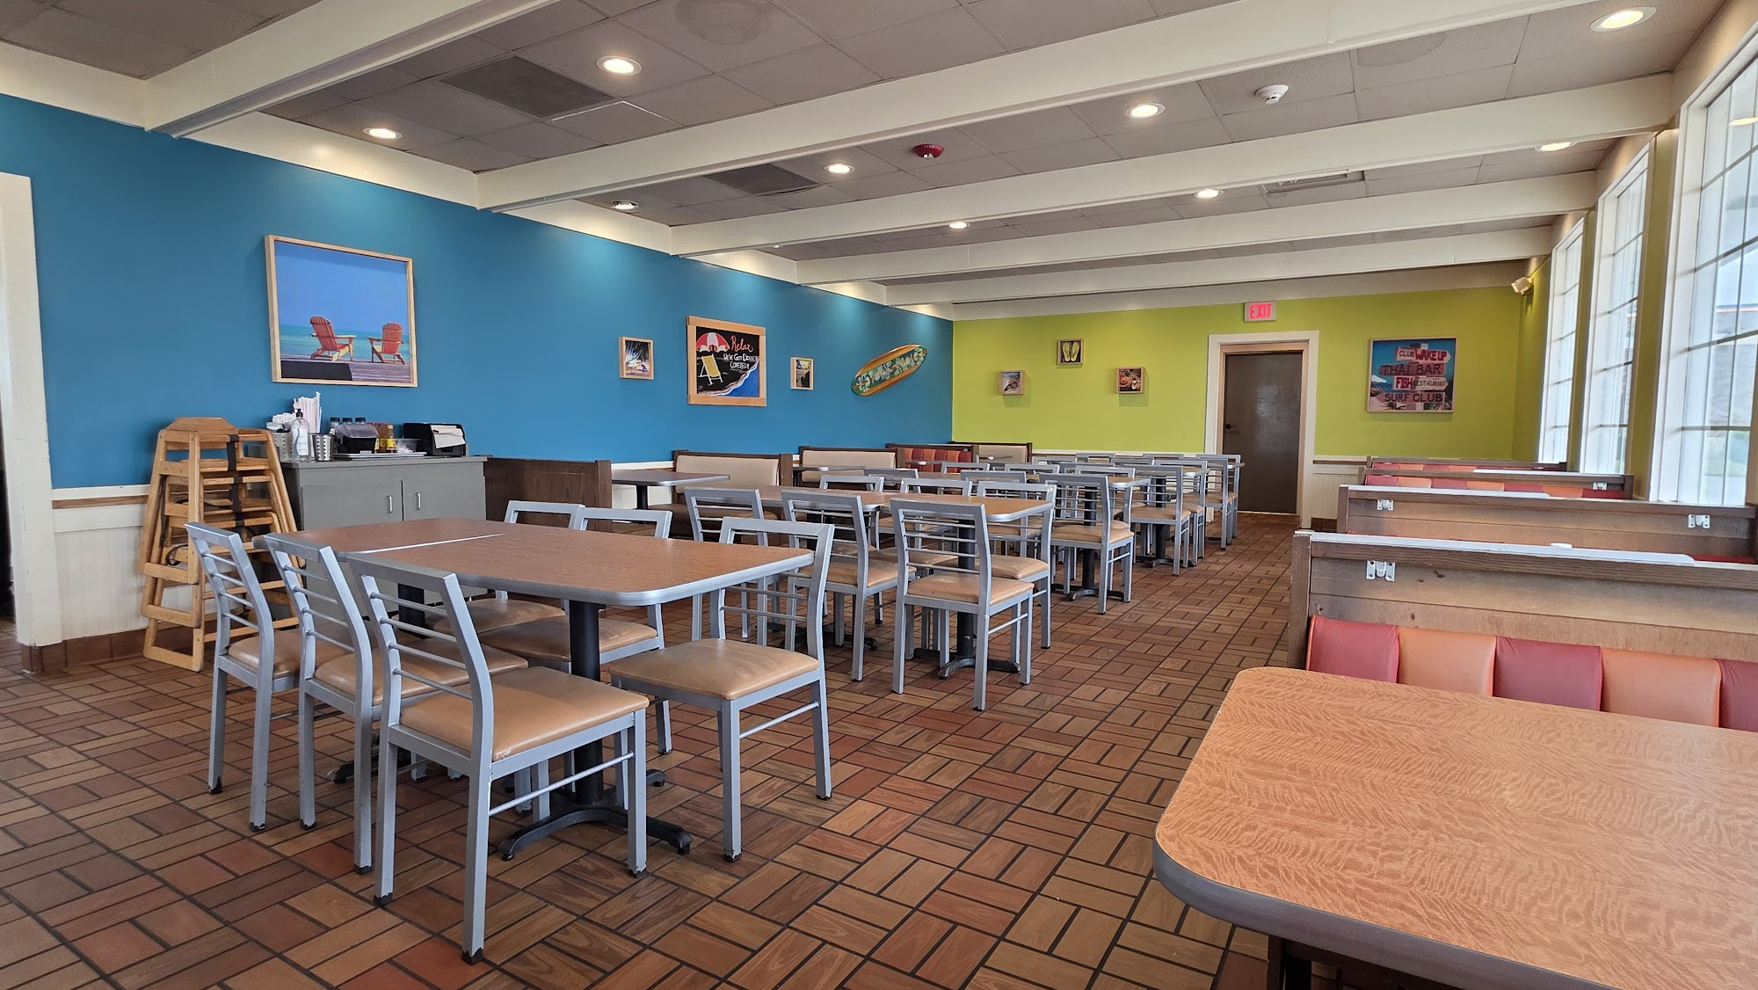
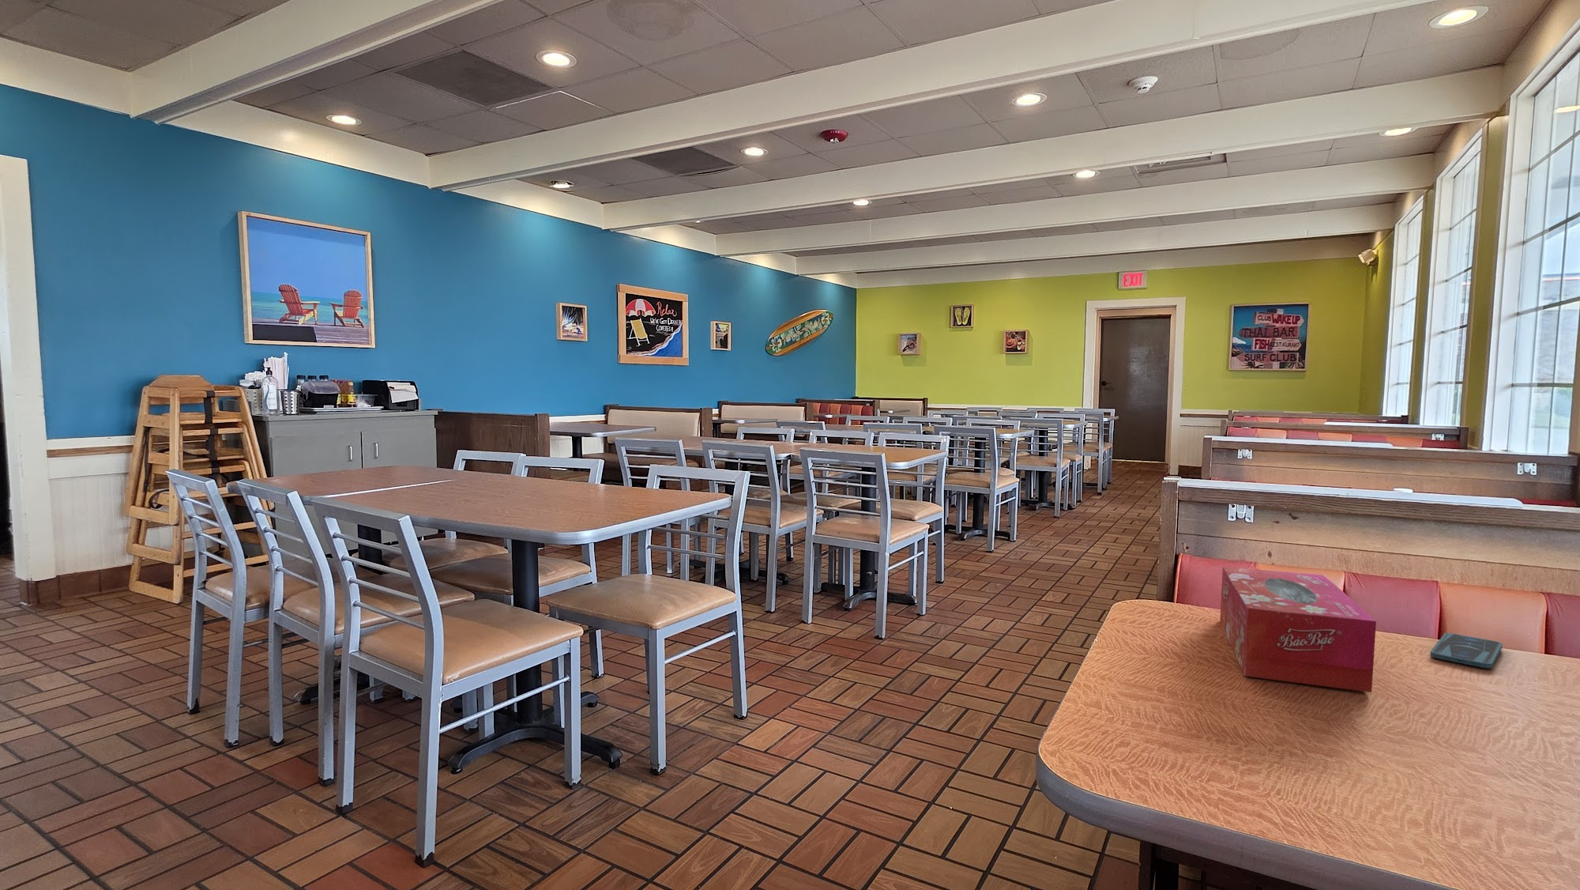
+ tissue box (1287, 621)
+ smartphone (1466, 649)
